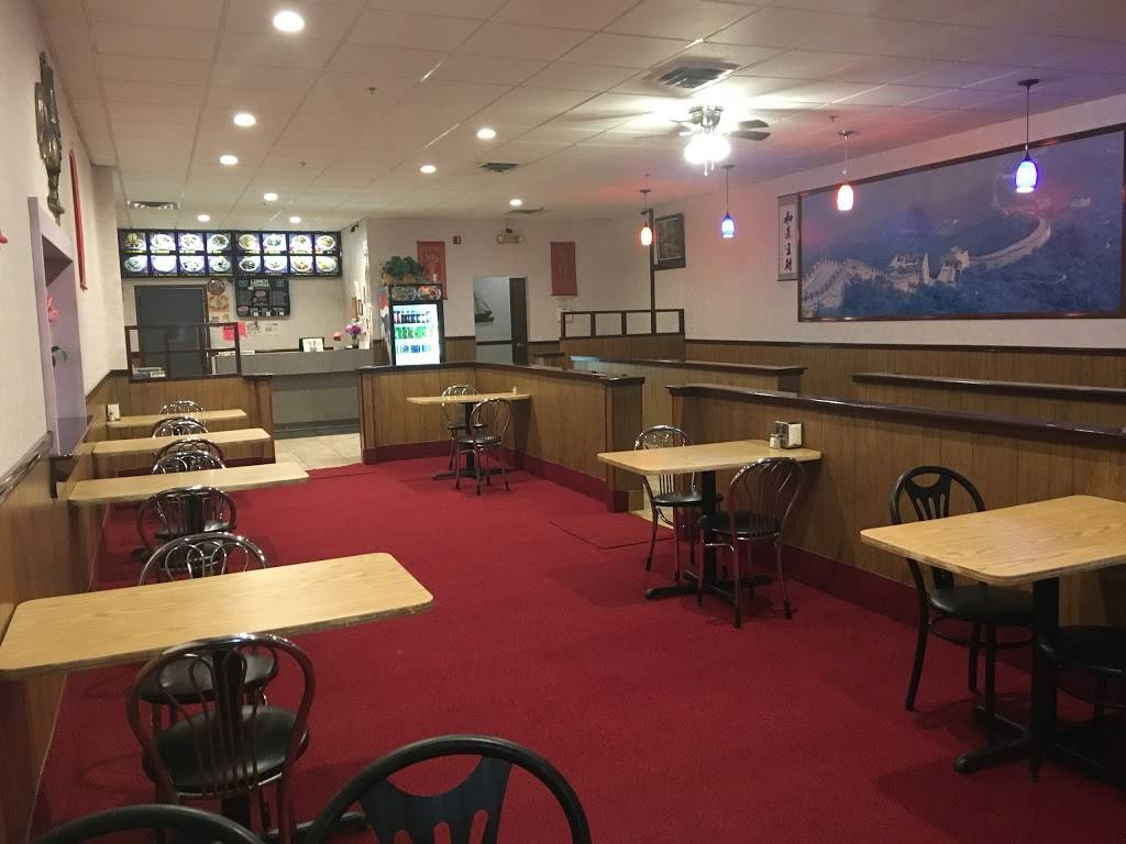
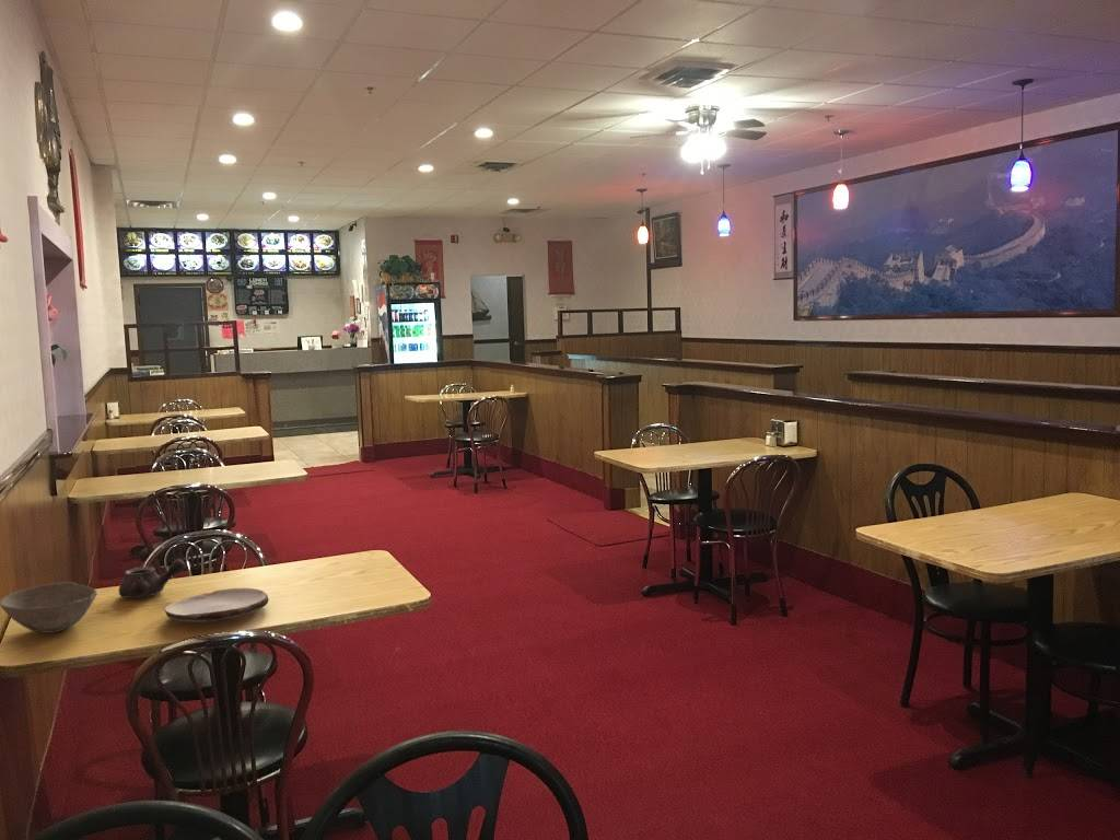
+ teapot (152, 578)
+ bowl (50, 611)
+ plate (217, 606)
